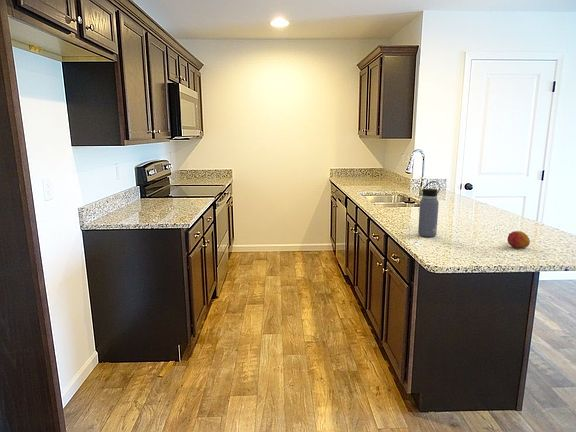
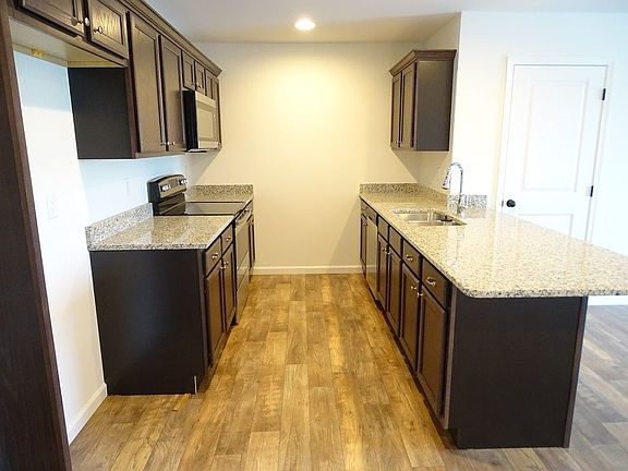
- water bottle (429, 208)
- fruit (518, 239)
